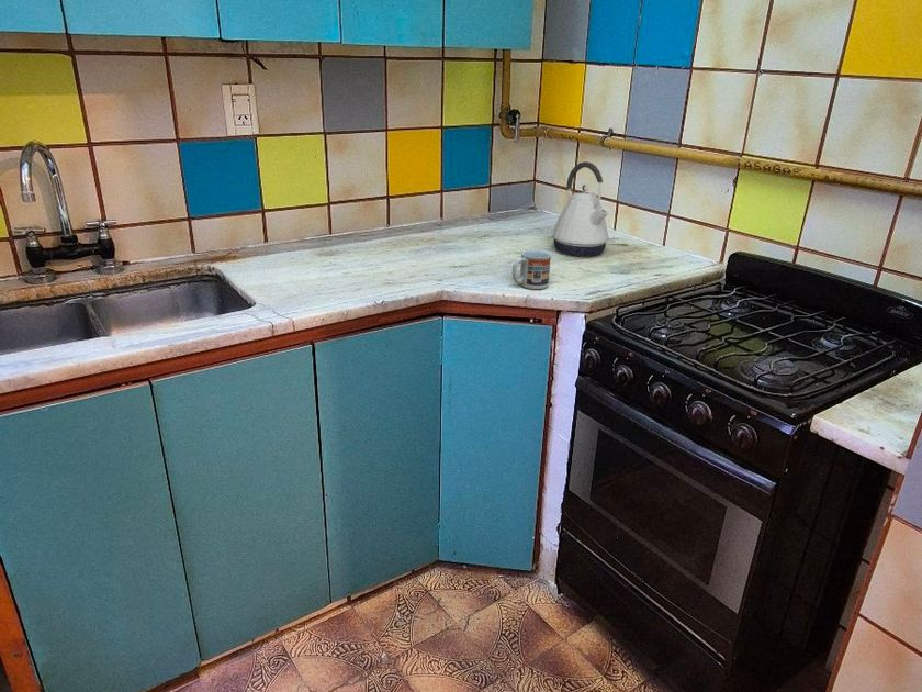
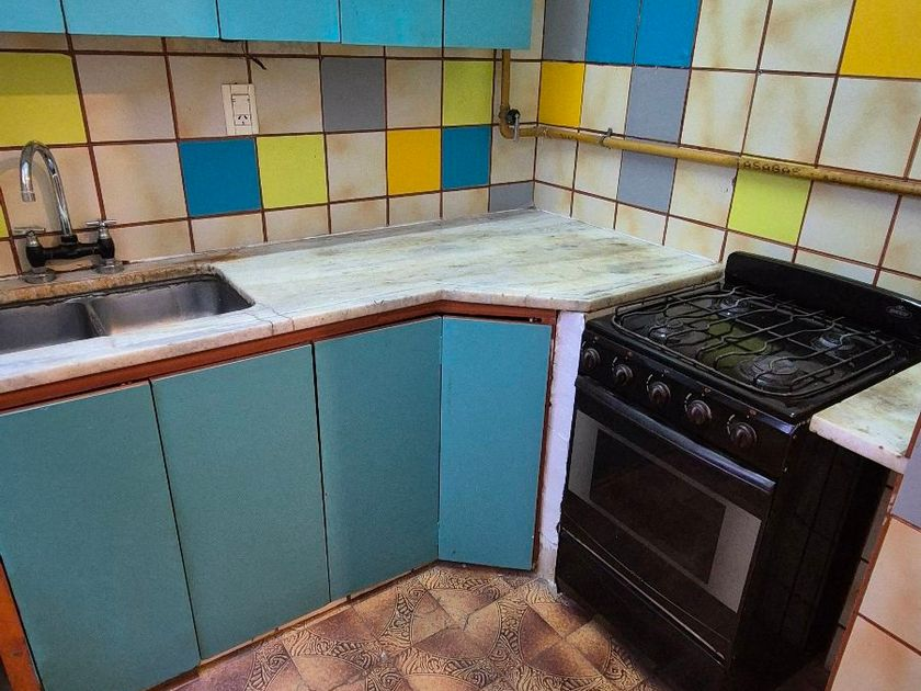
- kettle (584, 208)
- cup (530, 269)
